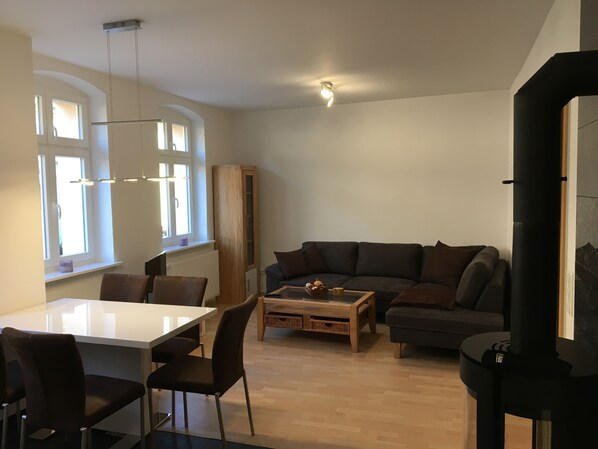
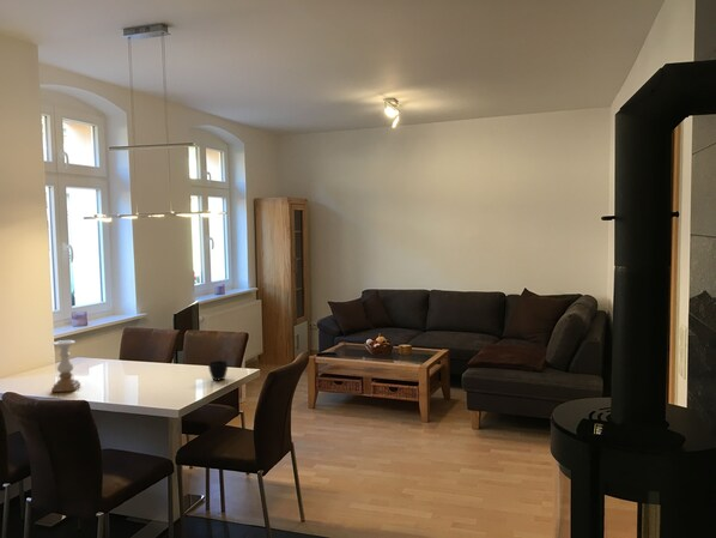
+ cup (219, 370)
+ candle holder (65, 364)
